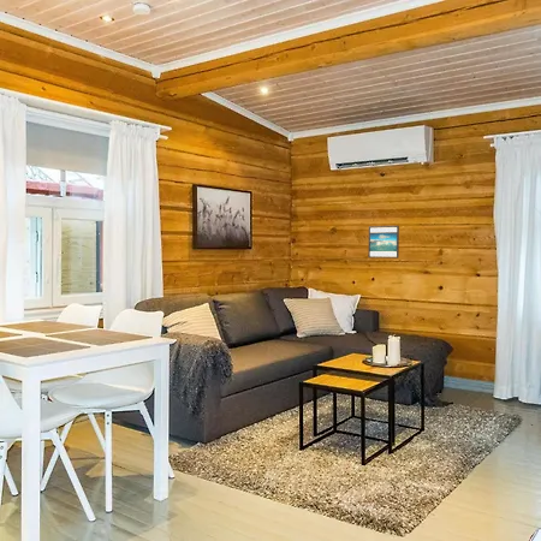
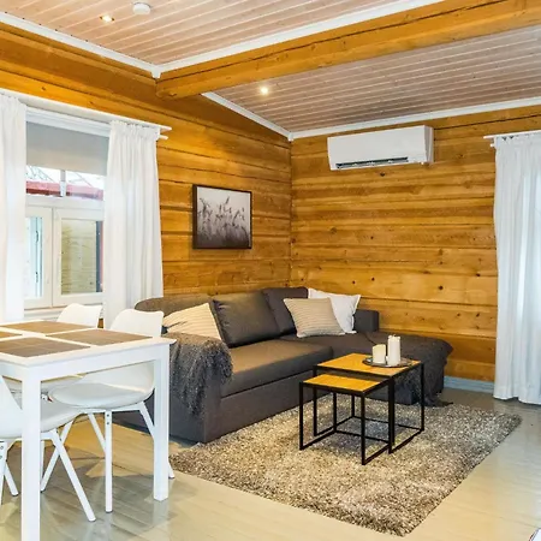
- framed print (382, 242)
